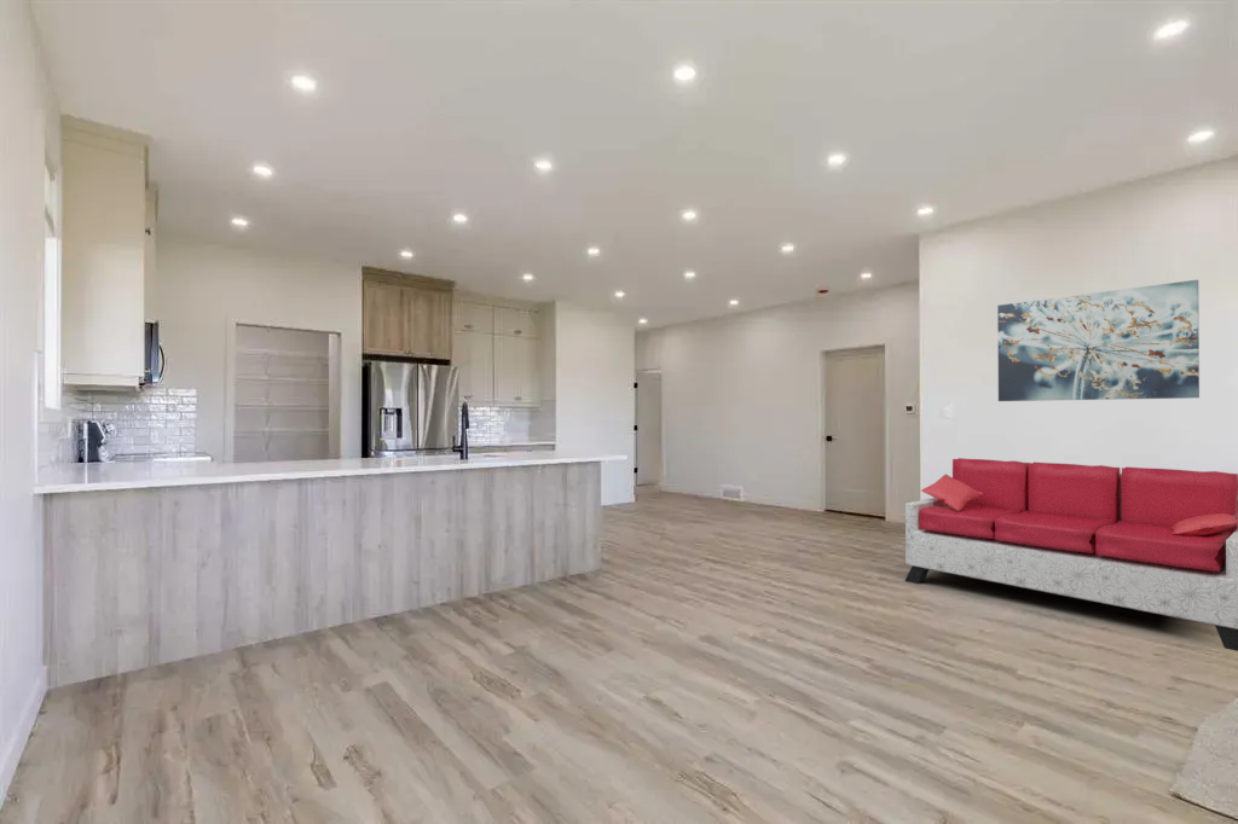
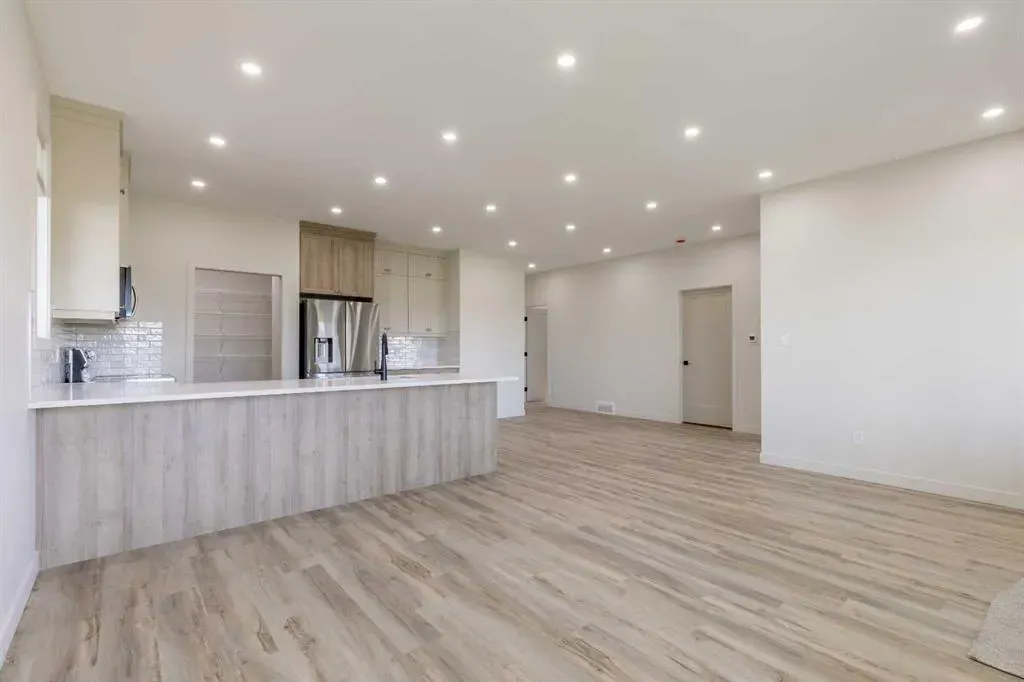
- wall art (1088, 347)
- sofa (1064, 532)
